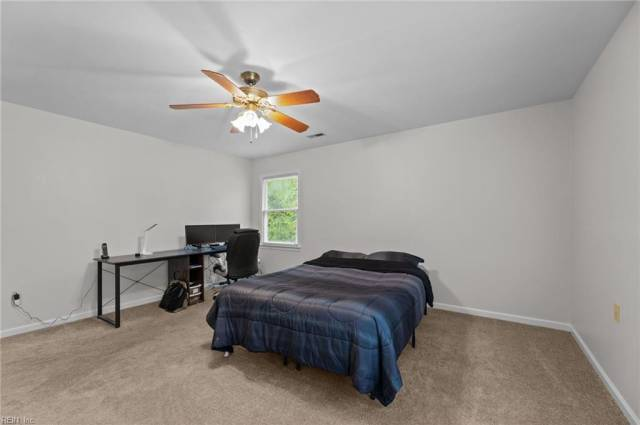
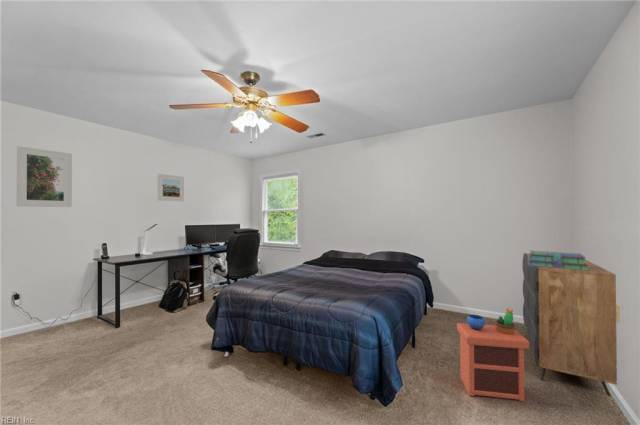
+ dresser (559, 310)
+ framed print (171, 188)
+ stack of books (555, 259)
+ nightstand (489, 346)
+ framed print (45, 178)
